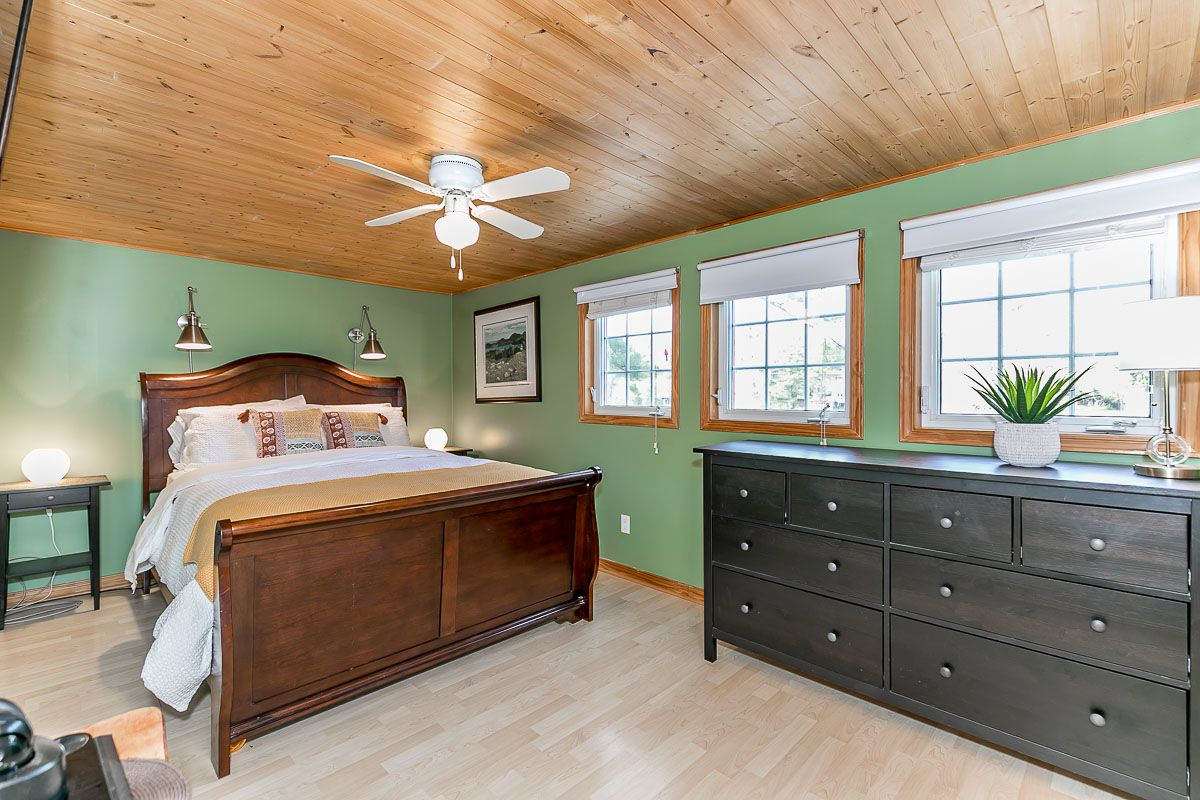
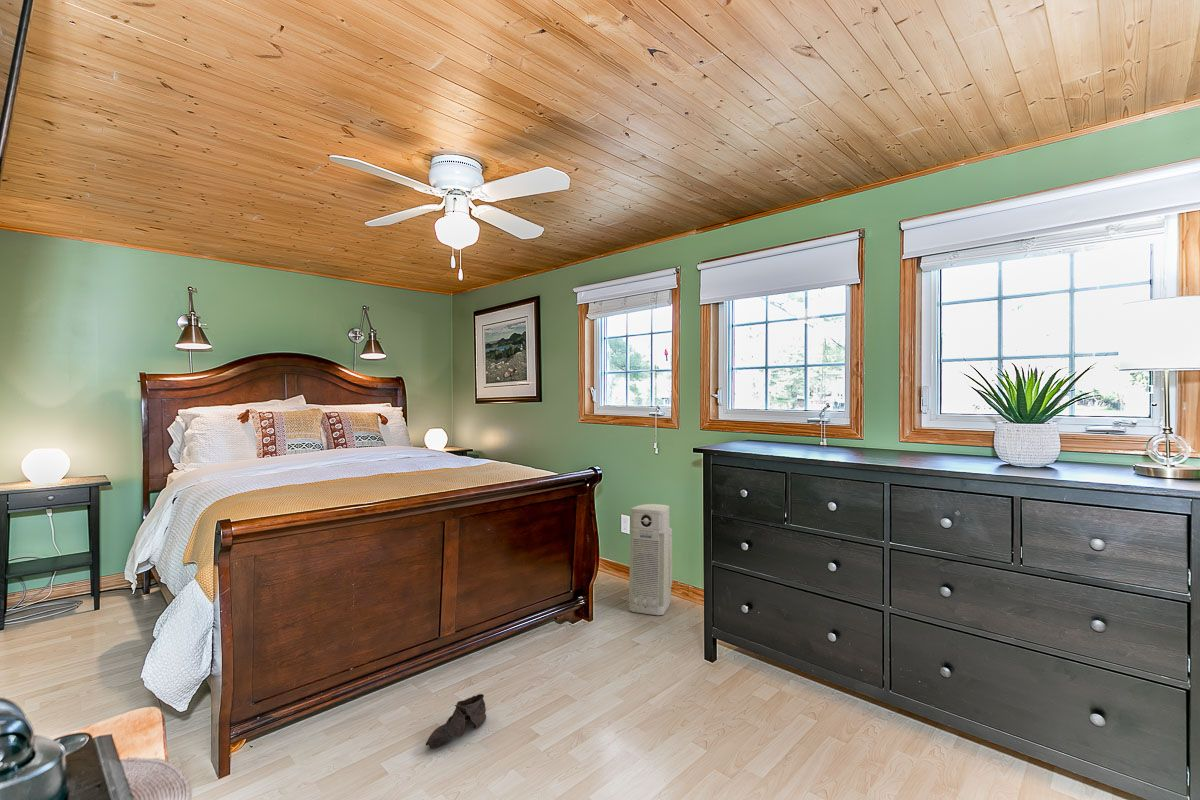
+ air purifier (652, 555)
+ shoe (456, 719)
